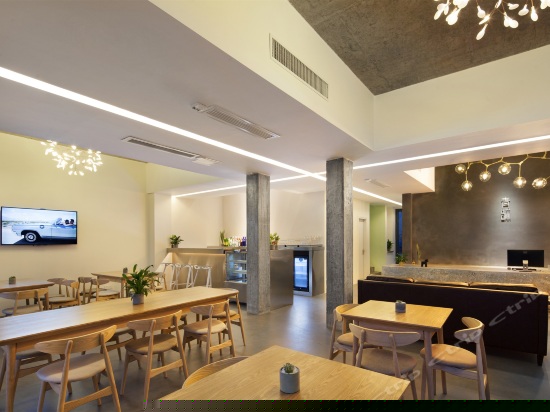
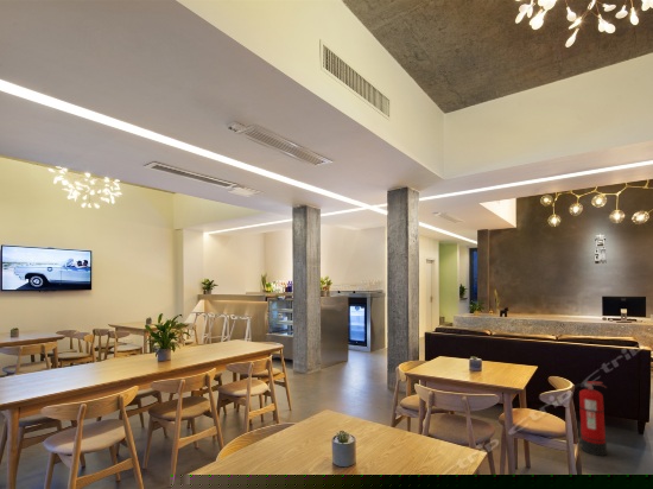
+ fire extinguisher (588, 414)
